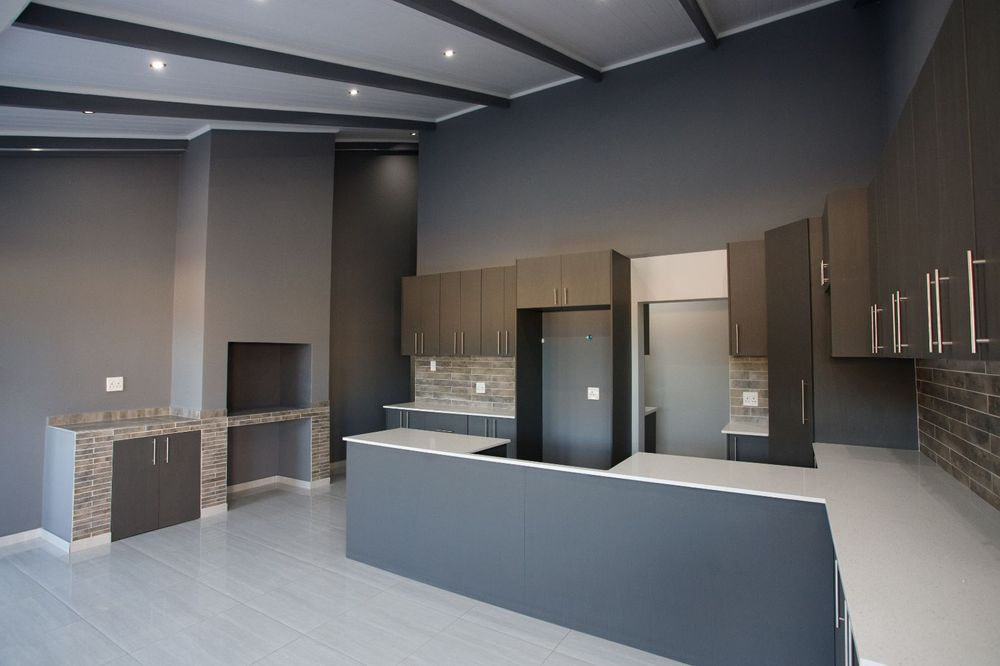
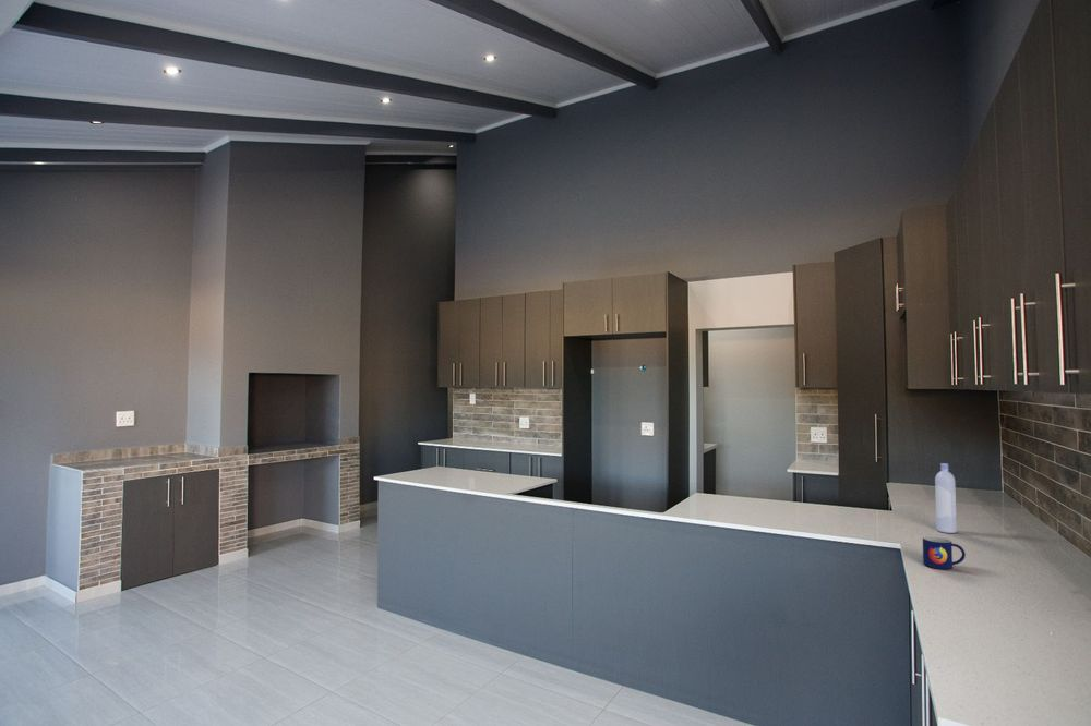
+ mug (944, 553)
+ bottle (945, 497)
